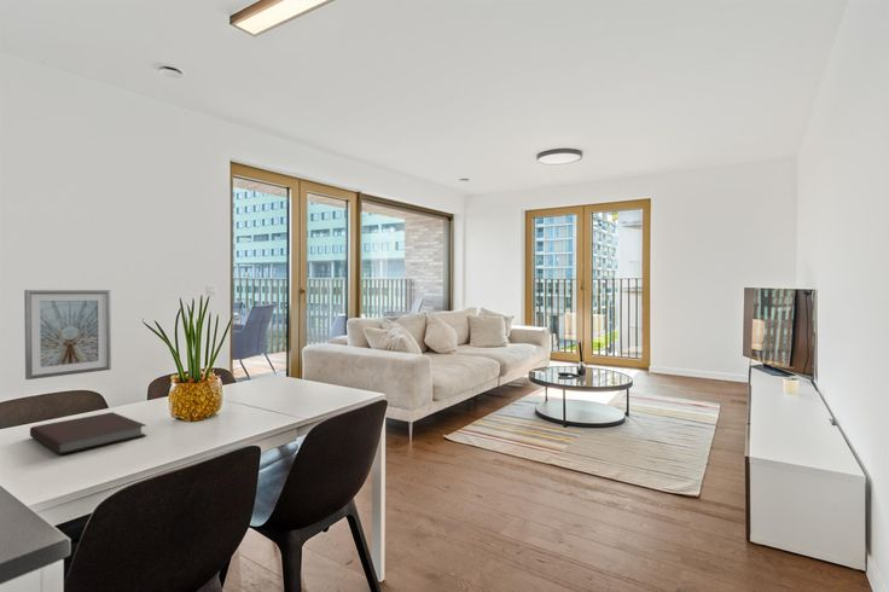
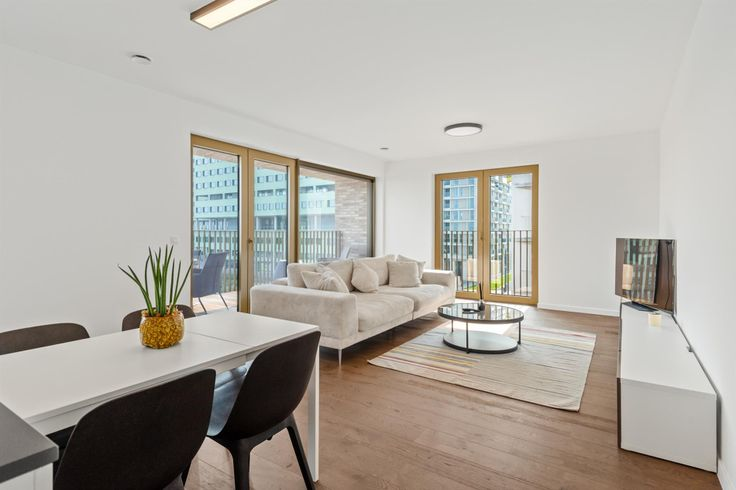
- picture frame (70, 331)
- notebook (88, 431)
